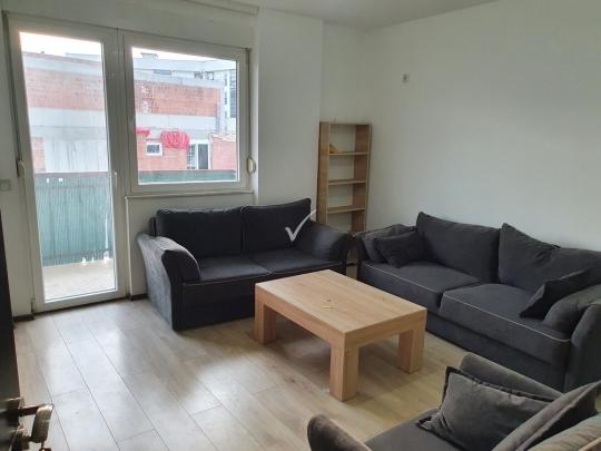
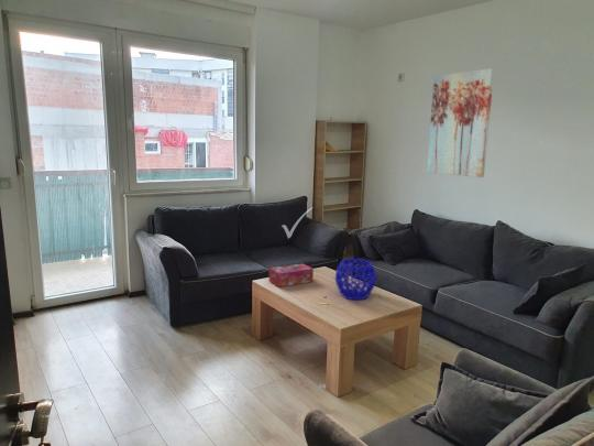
+ wall art (458, 124)
+ tissue box (290, 274)
+ decorative bowl (355, 279)
